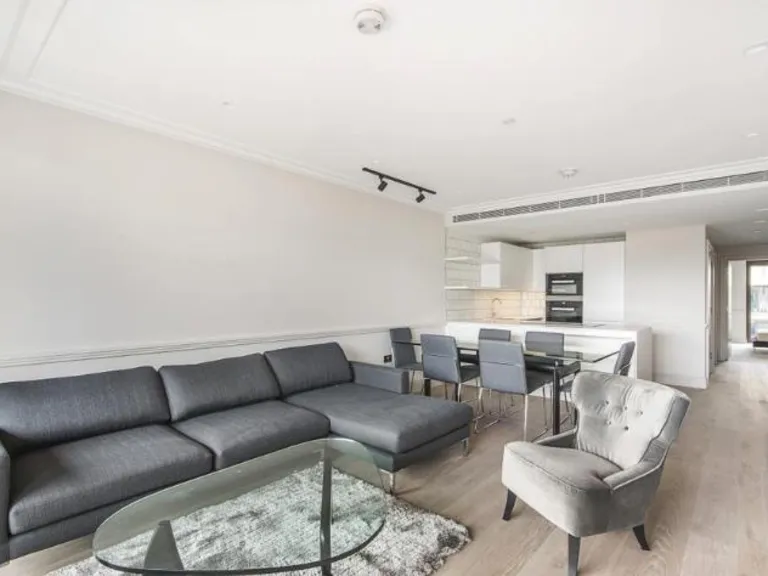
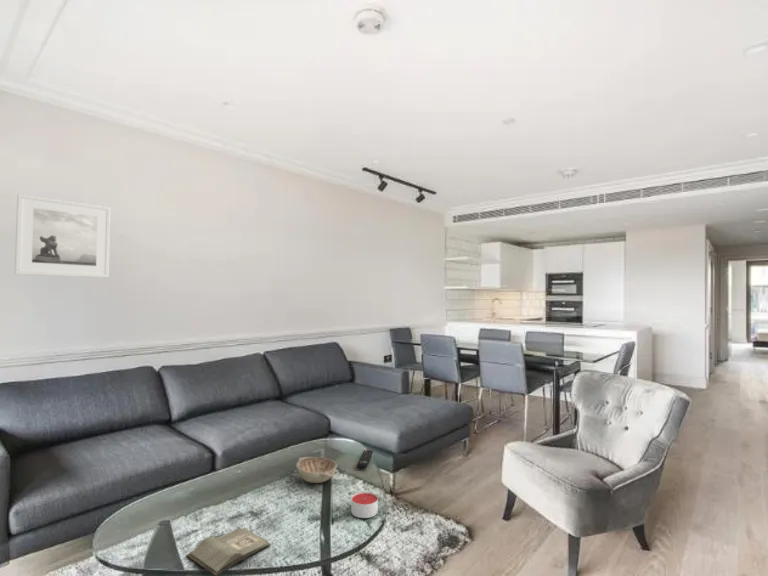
+ hardback book (230, 545)
+ remote control (365, 458)
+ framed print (66, 238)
+ decorative bowl (316, 471)
+ candle (364, 504)
